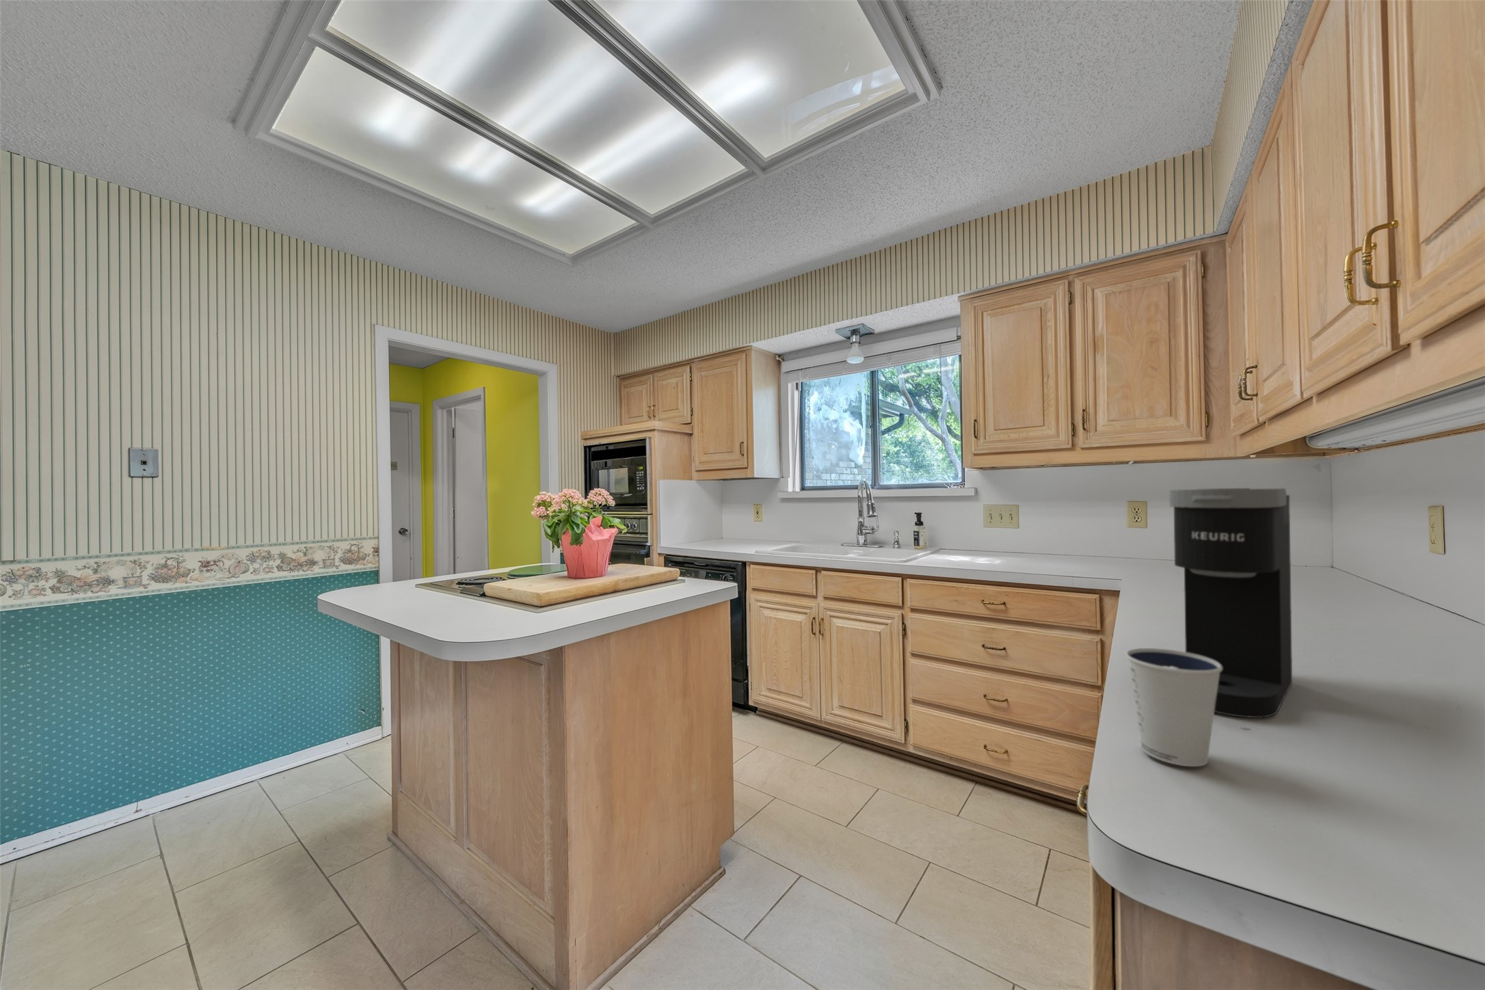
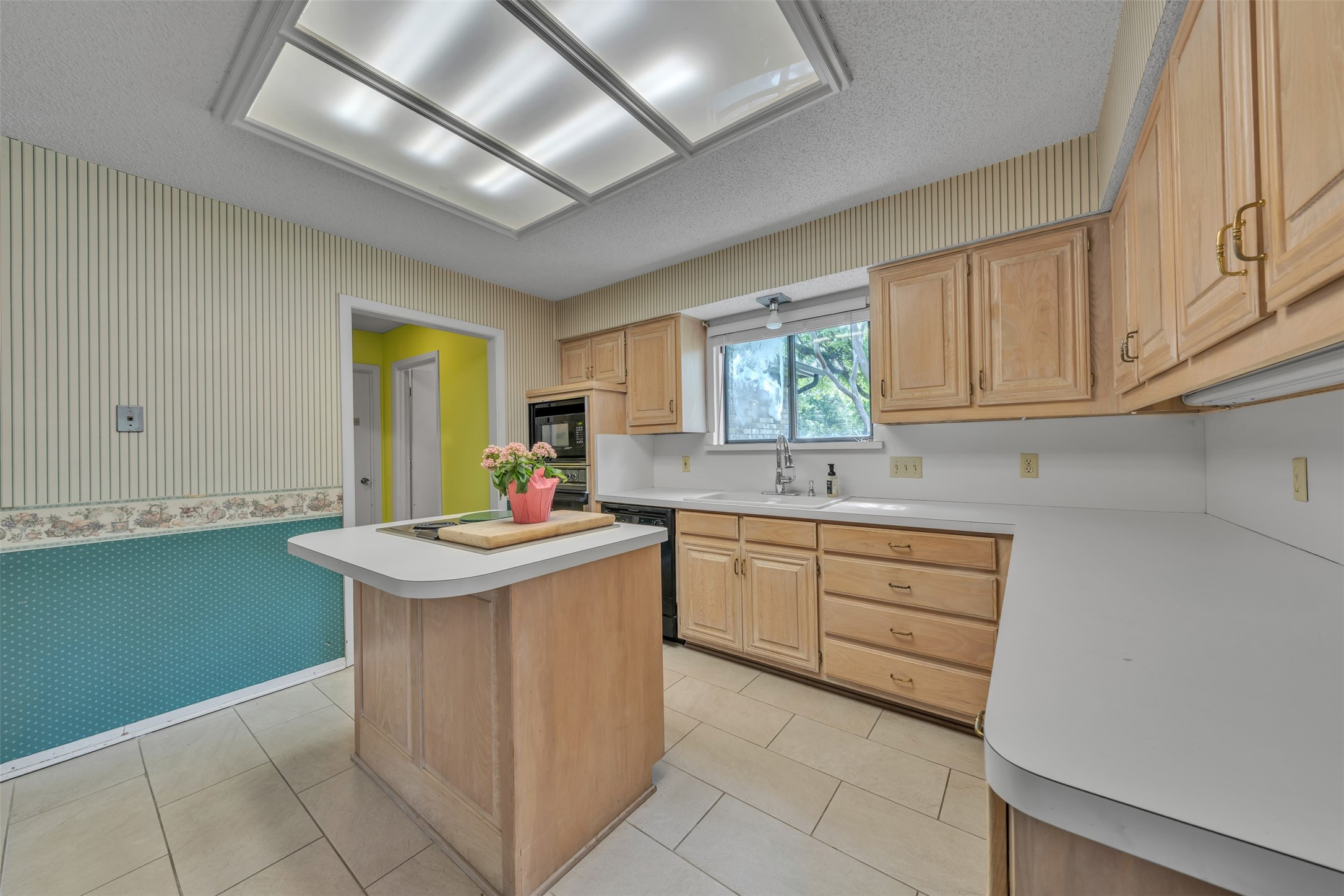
- dixie cup (1172, 707)
- coffee maker (1233, 589)
